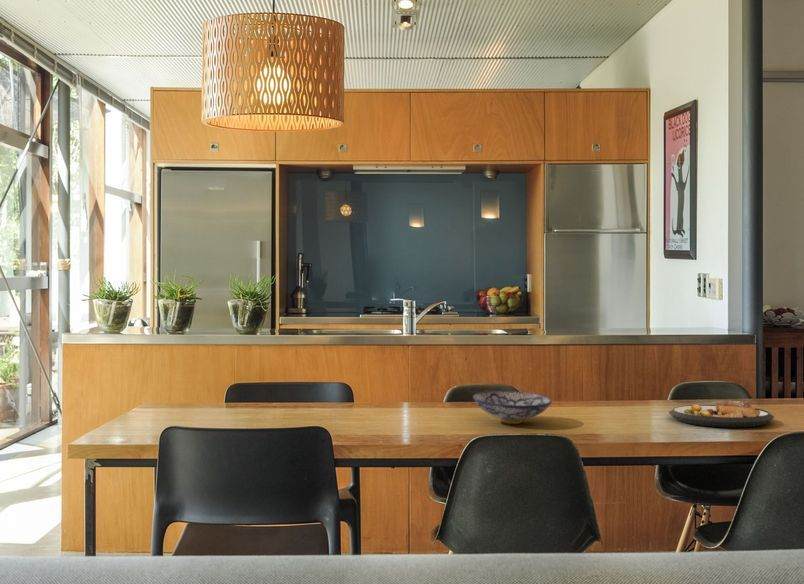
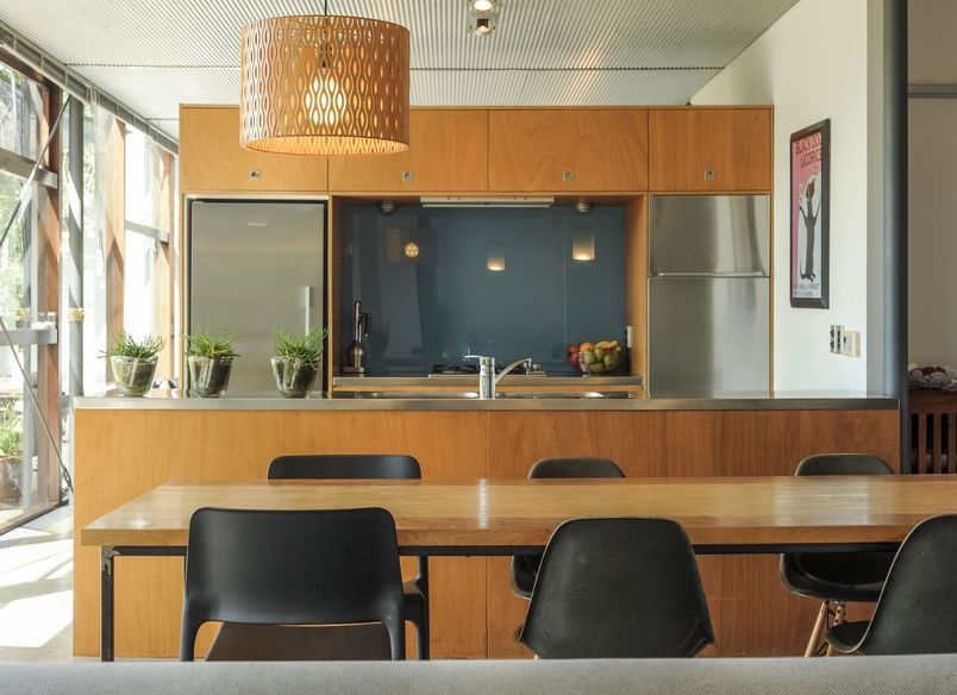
- bowl (512, 408)
- plate (720, 411)
